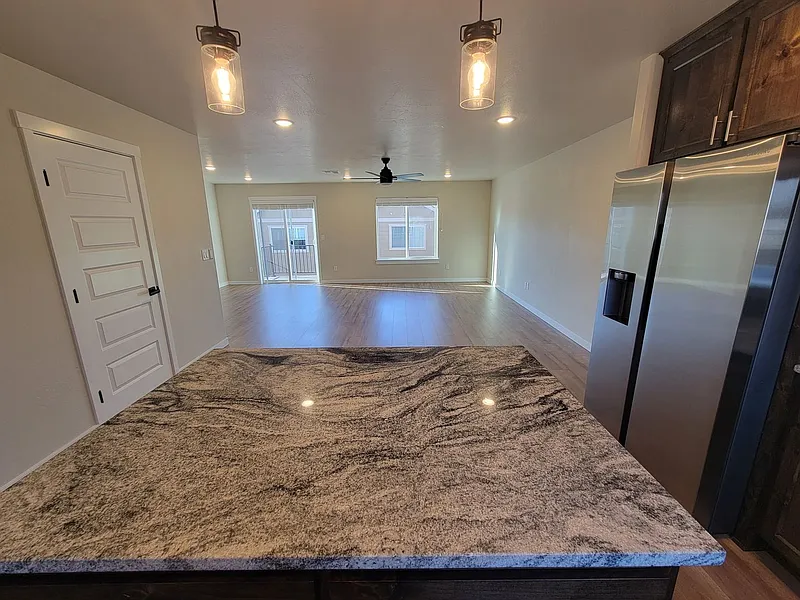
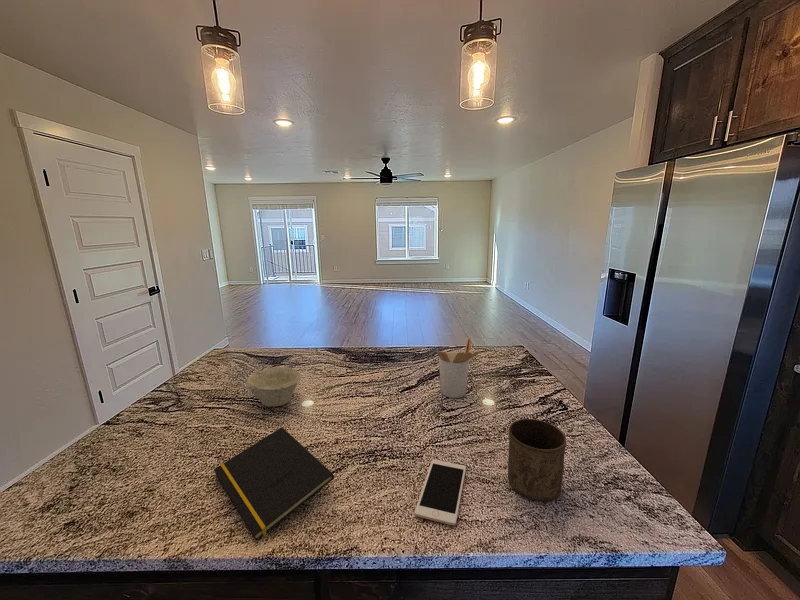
+ bowl (275, 387)
+ cell phone (442, 488)
+ notepad (271, 473)
+ utensil holder (458, 369)
+ cup (534, 459)
